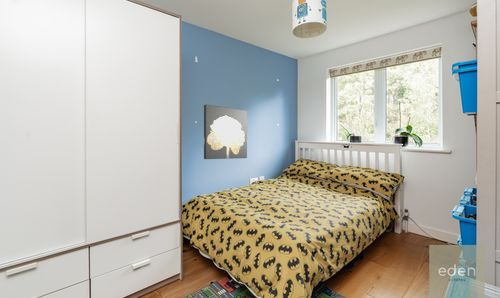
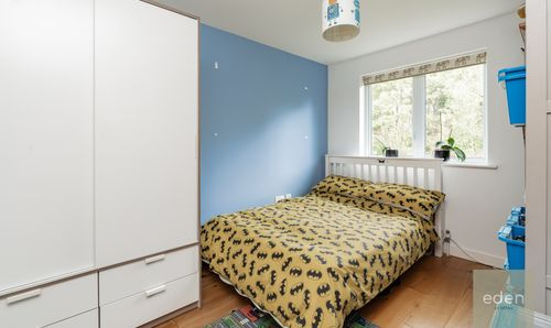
- wall art (226, 133)
